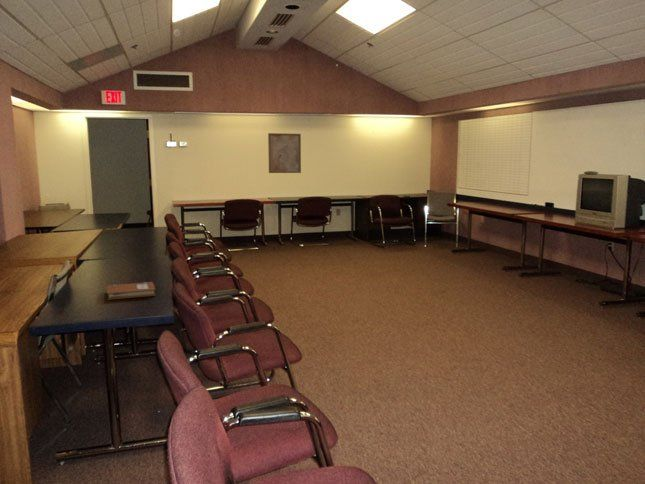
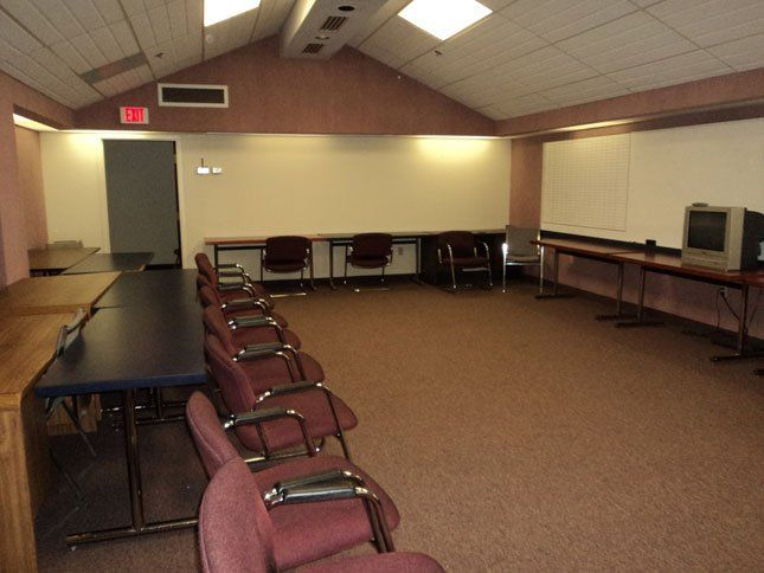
- wall art (284, 153)
- notebook (132, 290)
